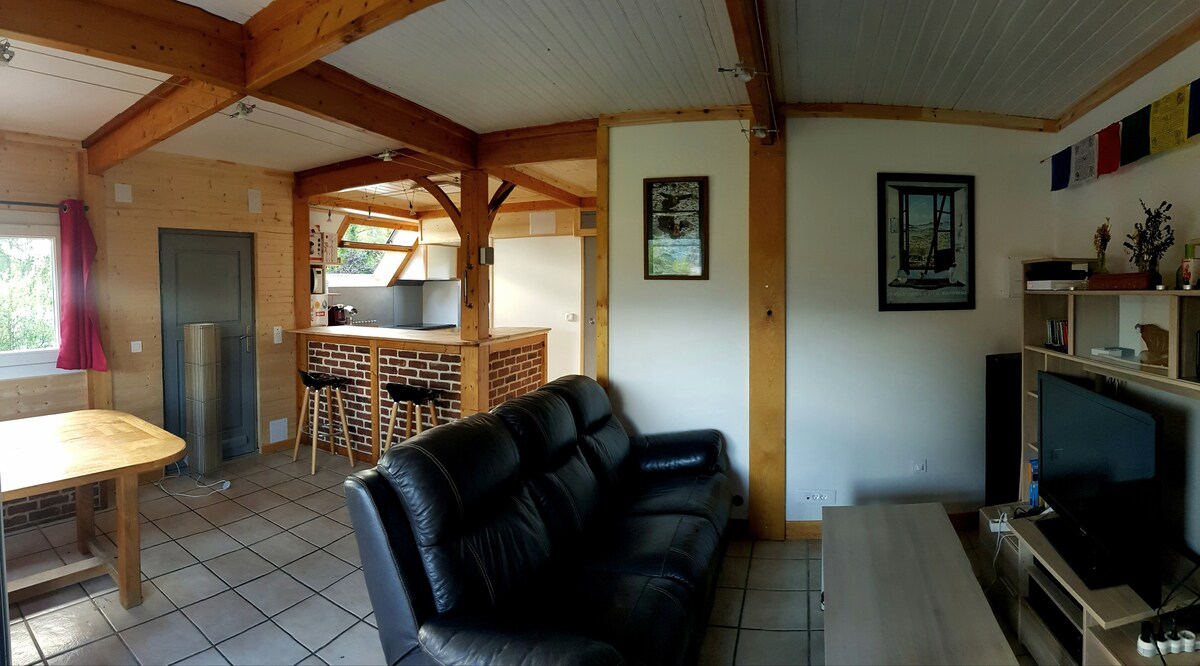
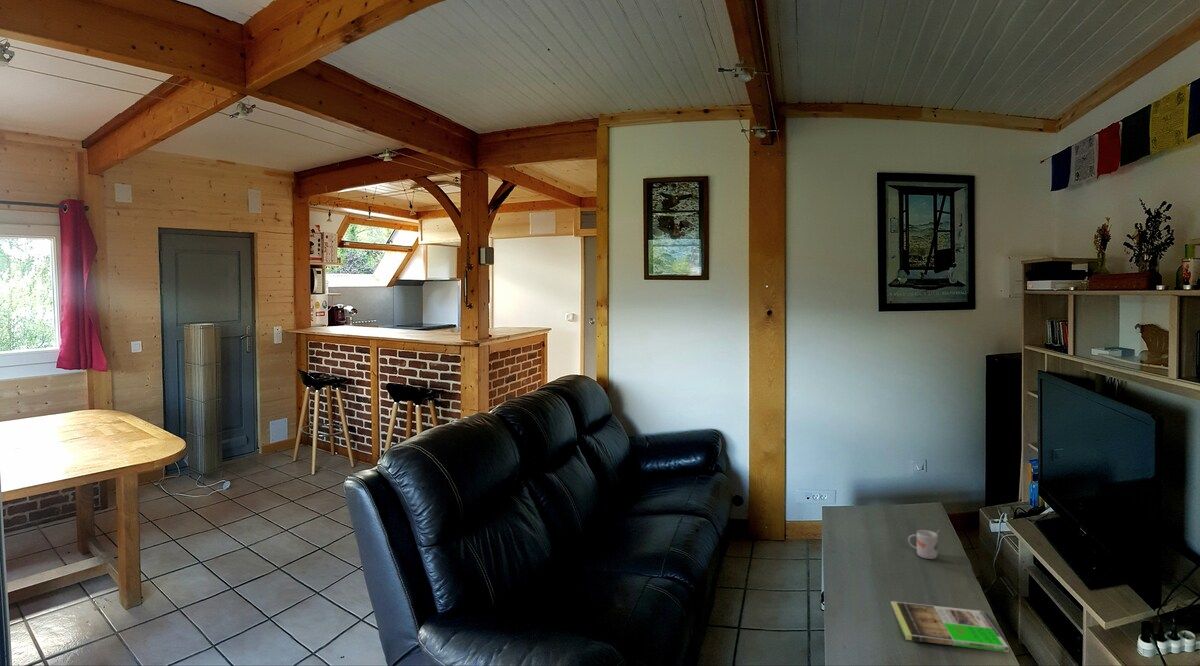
+ mug (923, 541)
+ magazine (945, 624)
